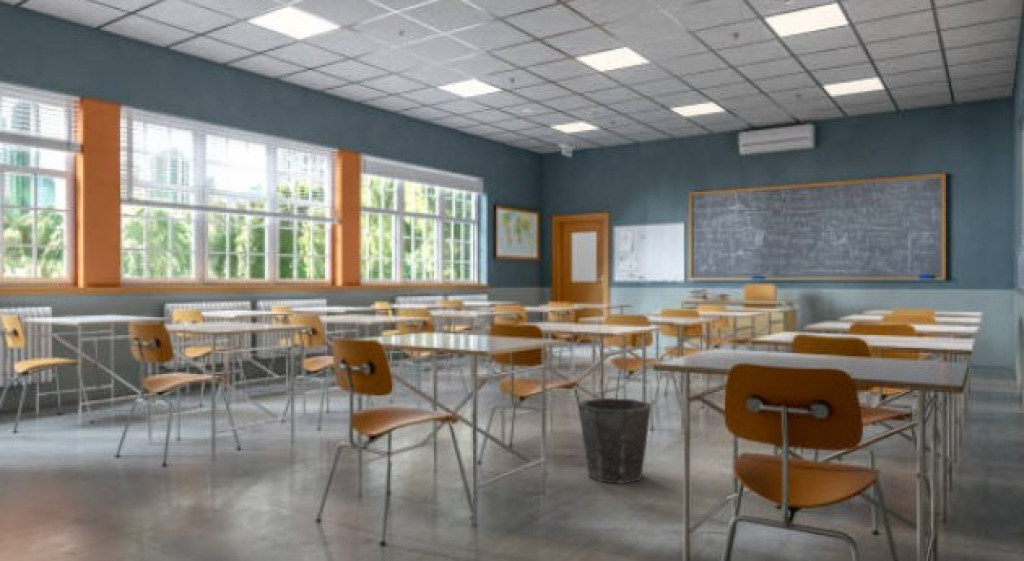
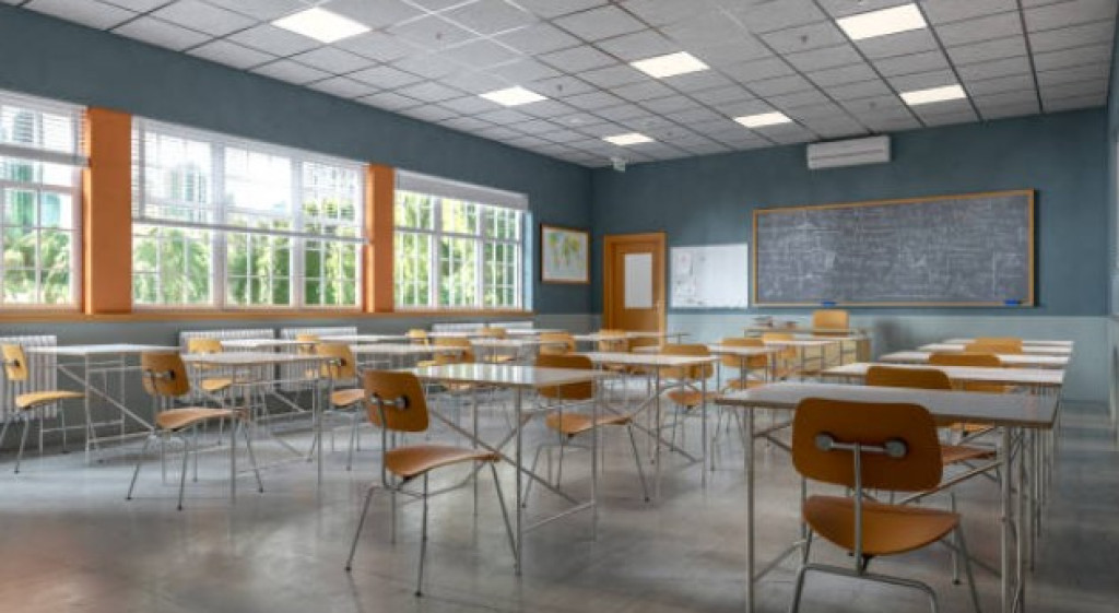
- waste bin (615, 440)
